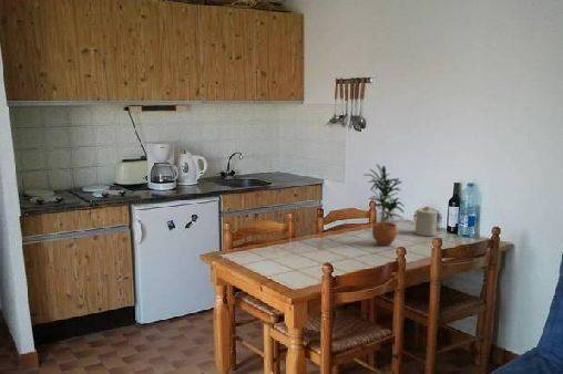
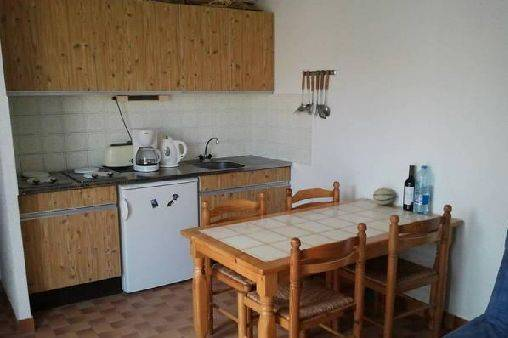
- potted plant (383, 204)
- candle (426, 219)
